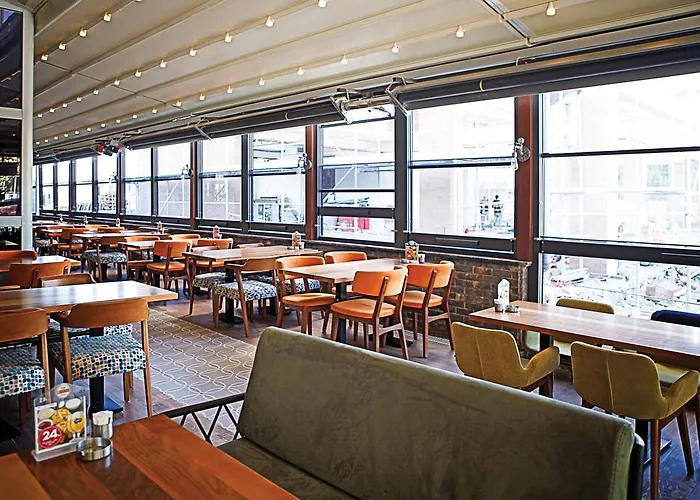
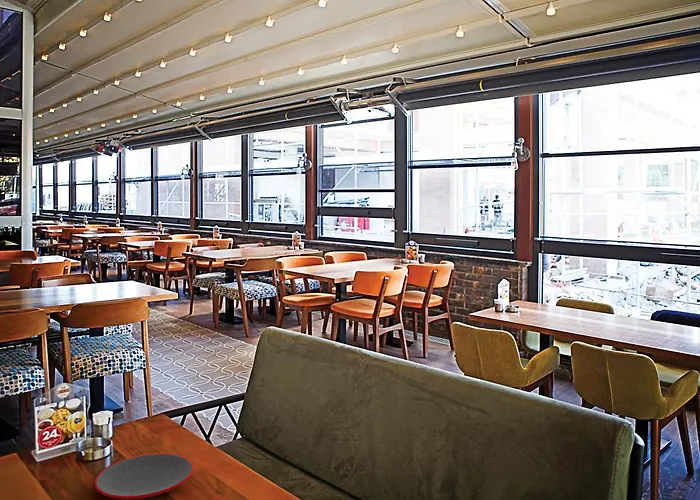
+ plate (145, 476)
